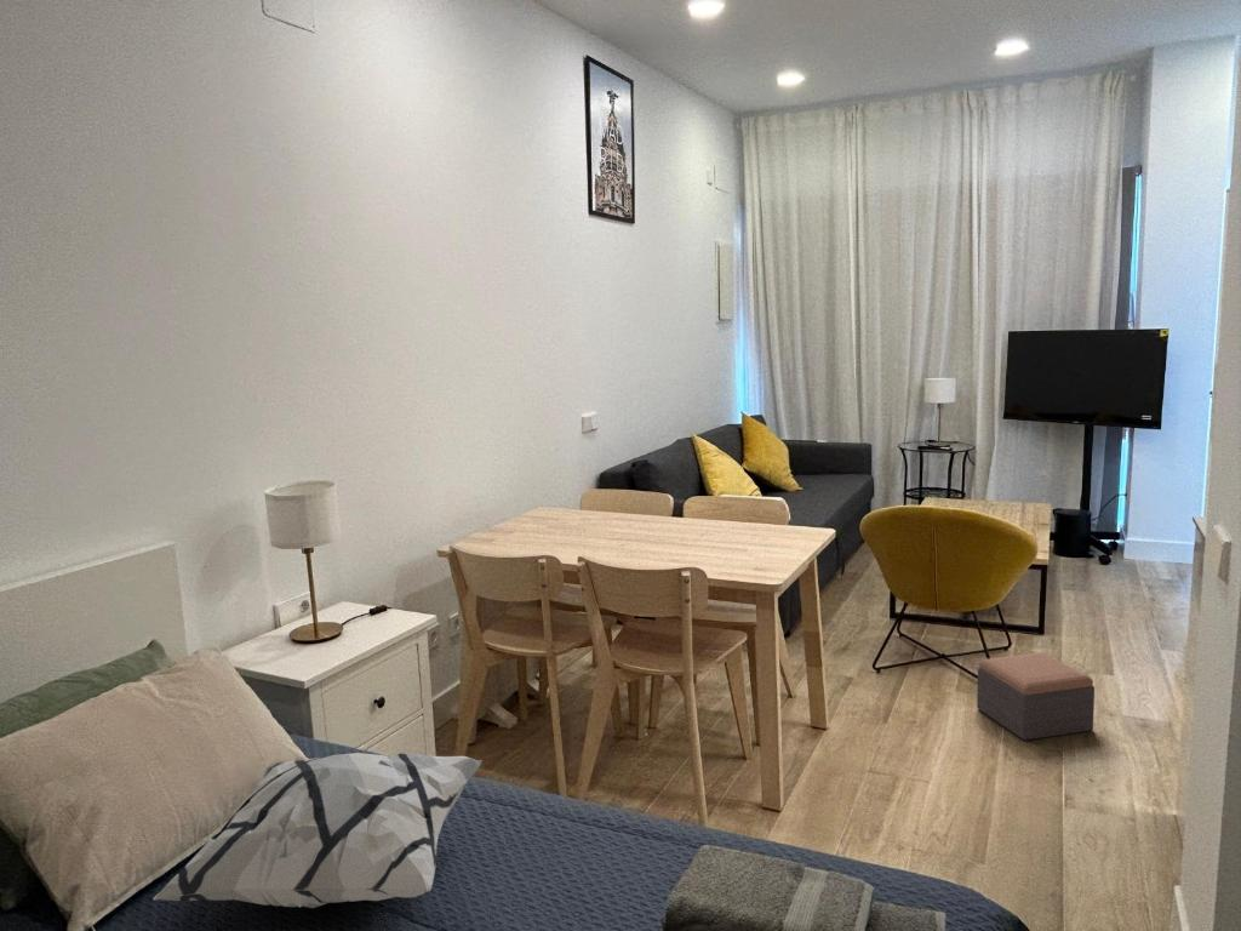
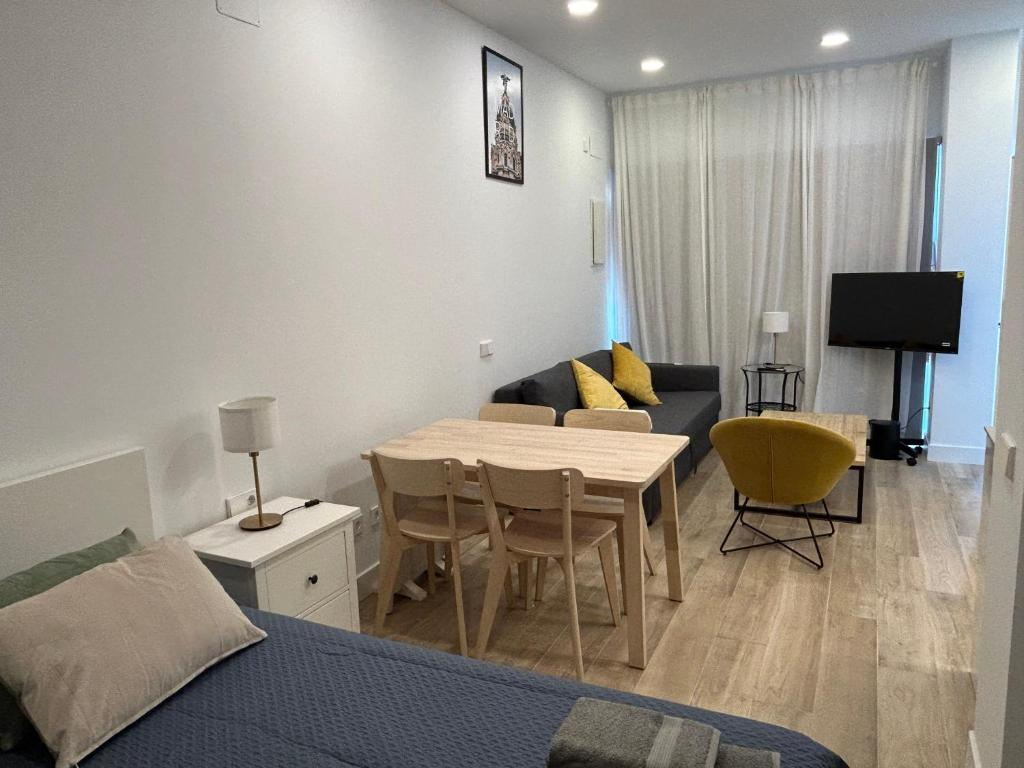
- footstool (1034, 692)
- decorative pillow (338, 821)
